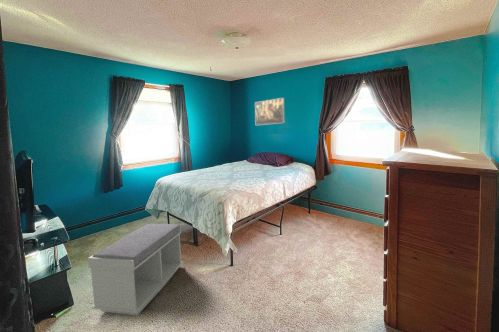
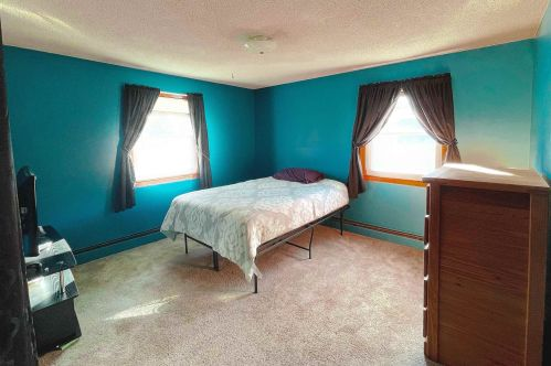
- bench (143, 262)
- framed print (269, 112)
